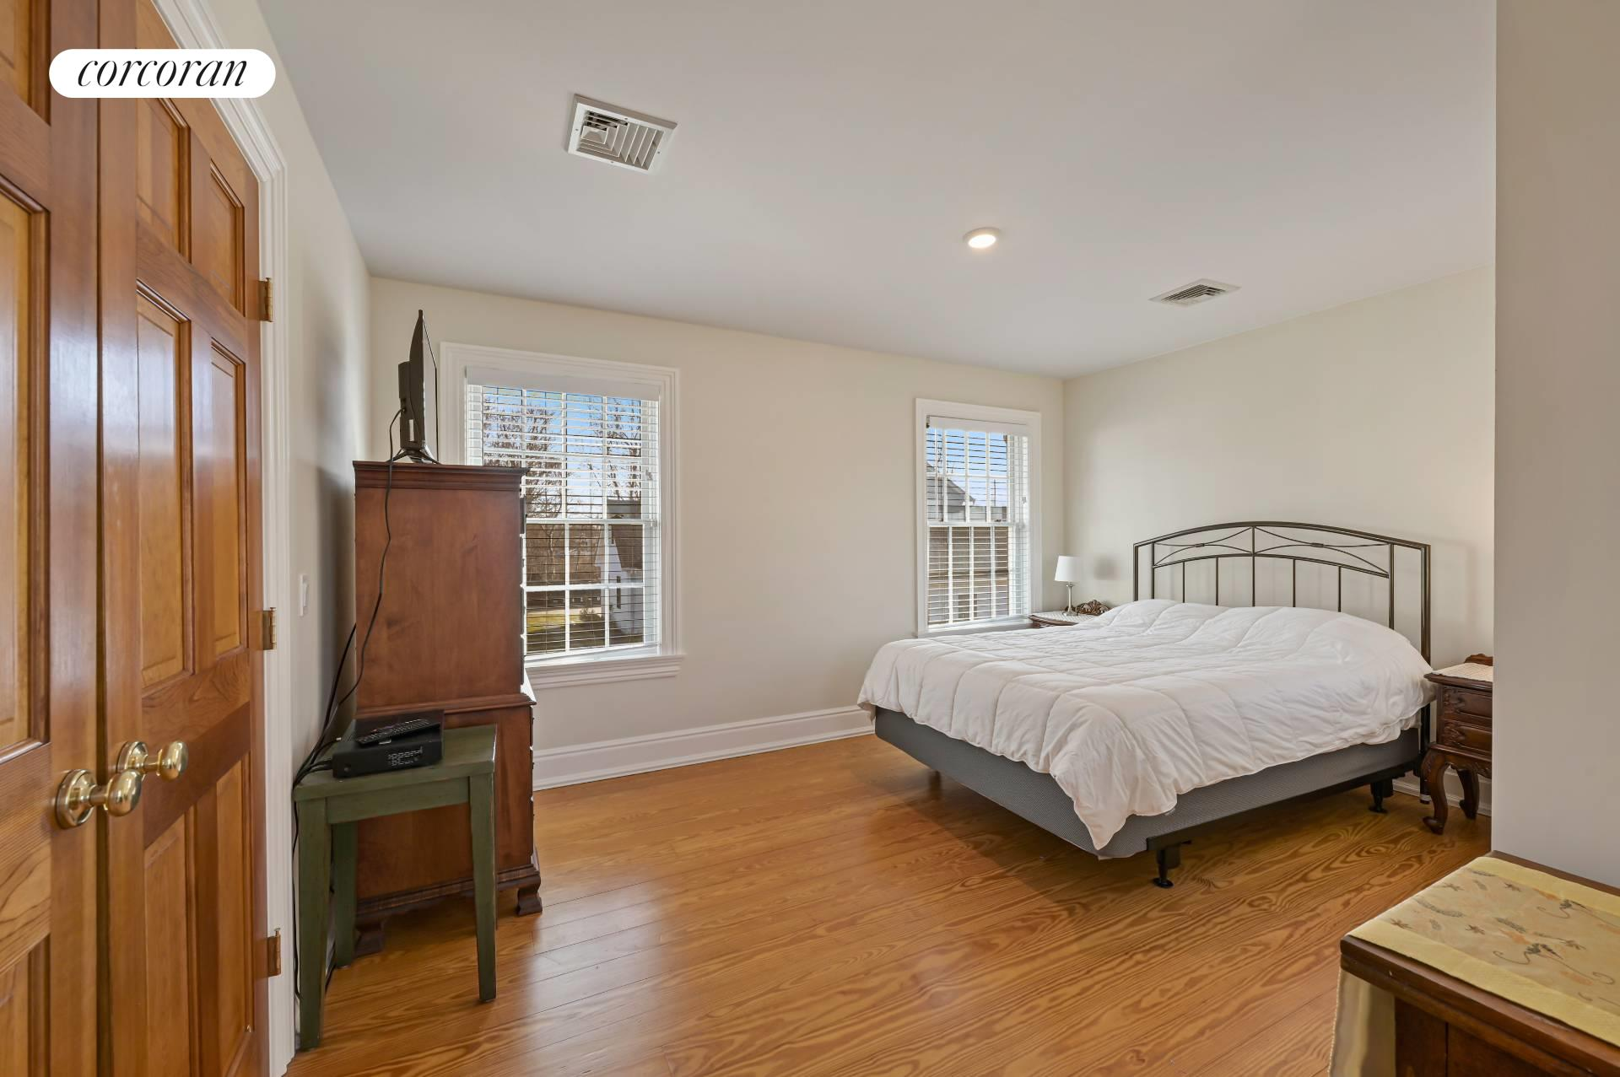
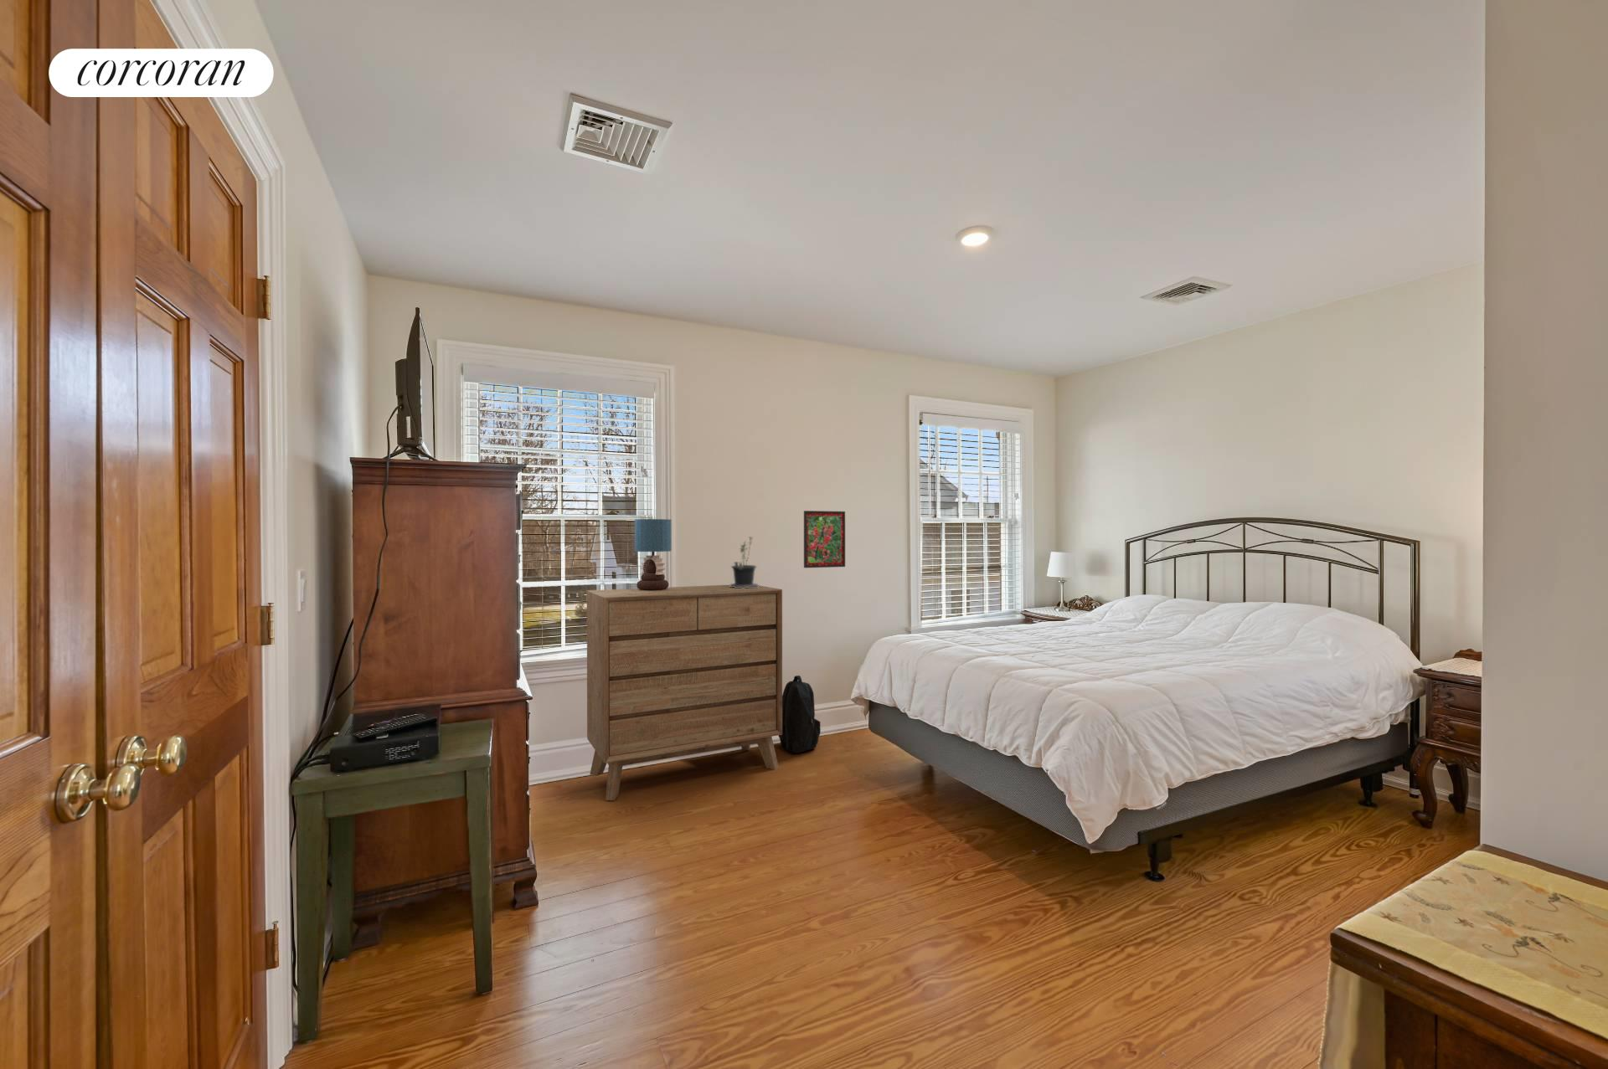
+ potted plant (744, 561)
+ table lamp (653, 554)
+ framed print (824, 539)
+ dresser (685, 680)
+ backpack (799, 711)
